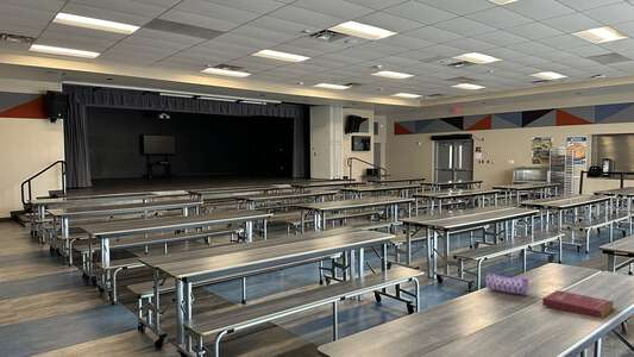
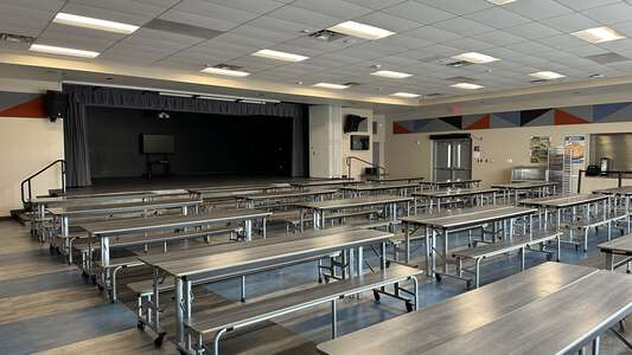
- book (577, 303)
- pencil case (506, 282)
